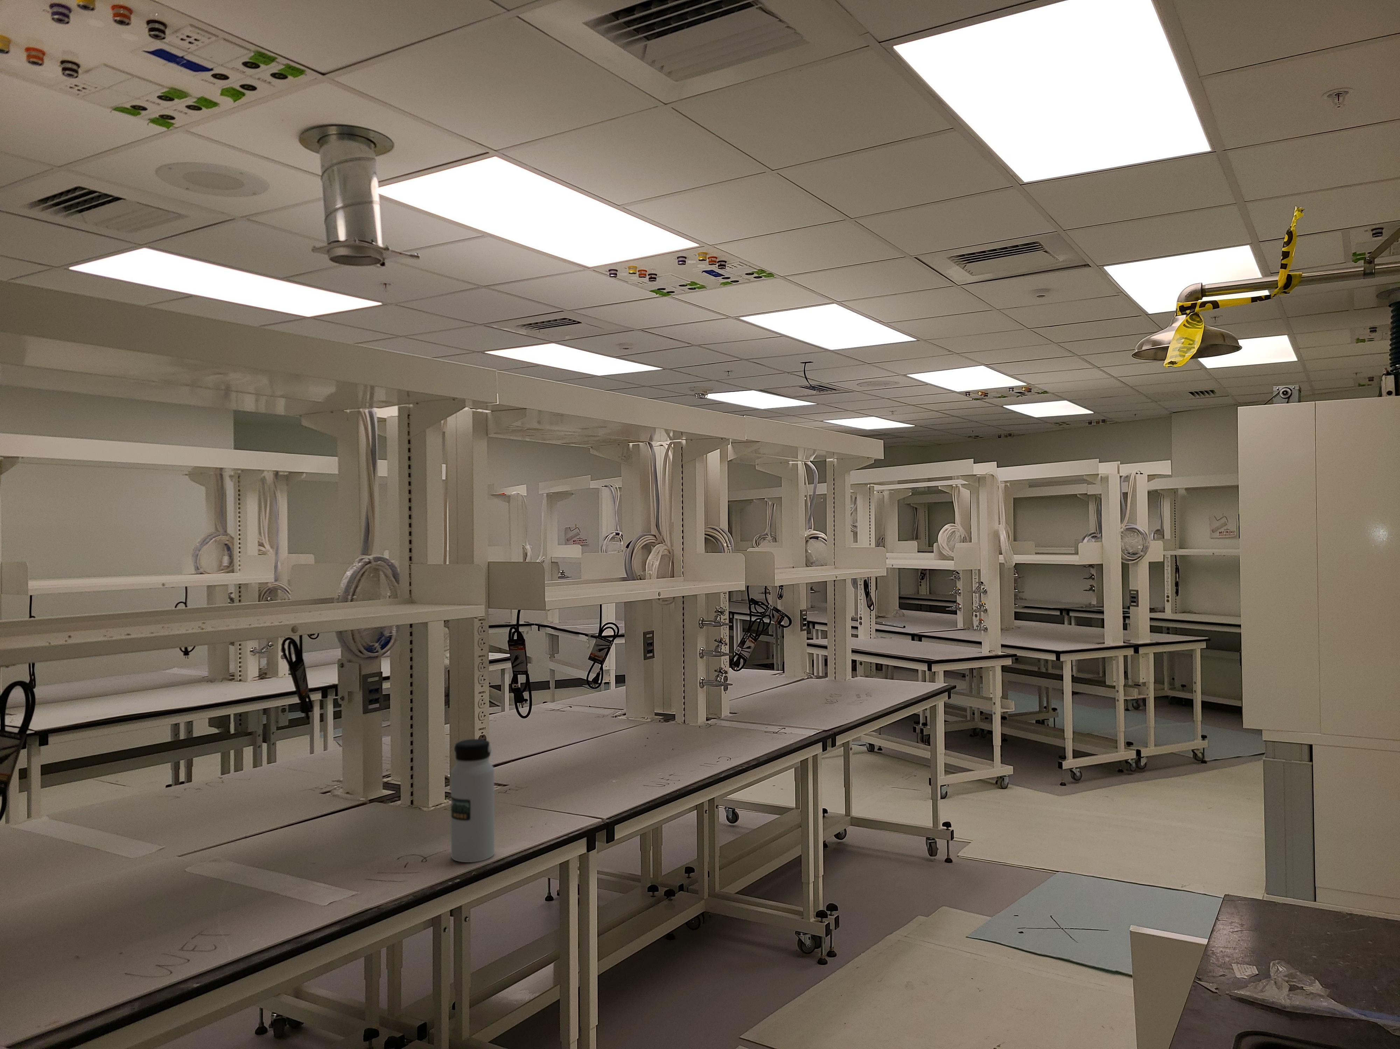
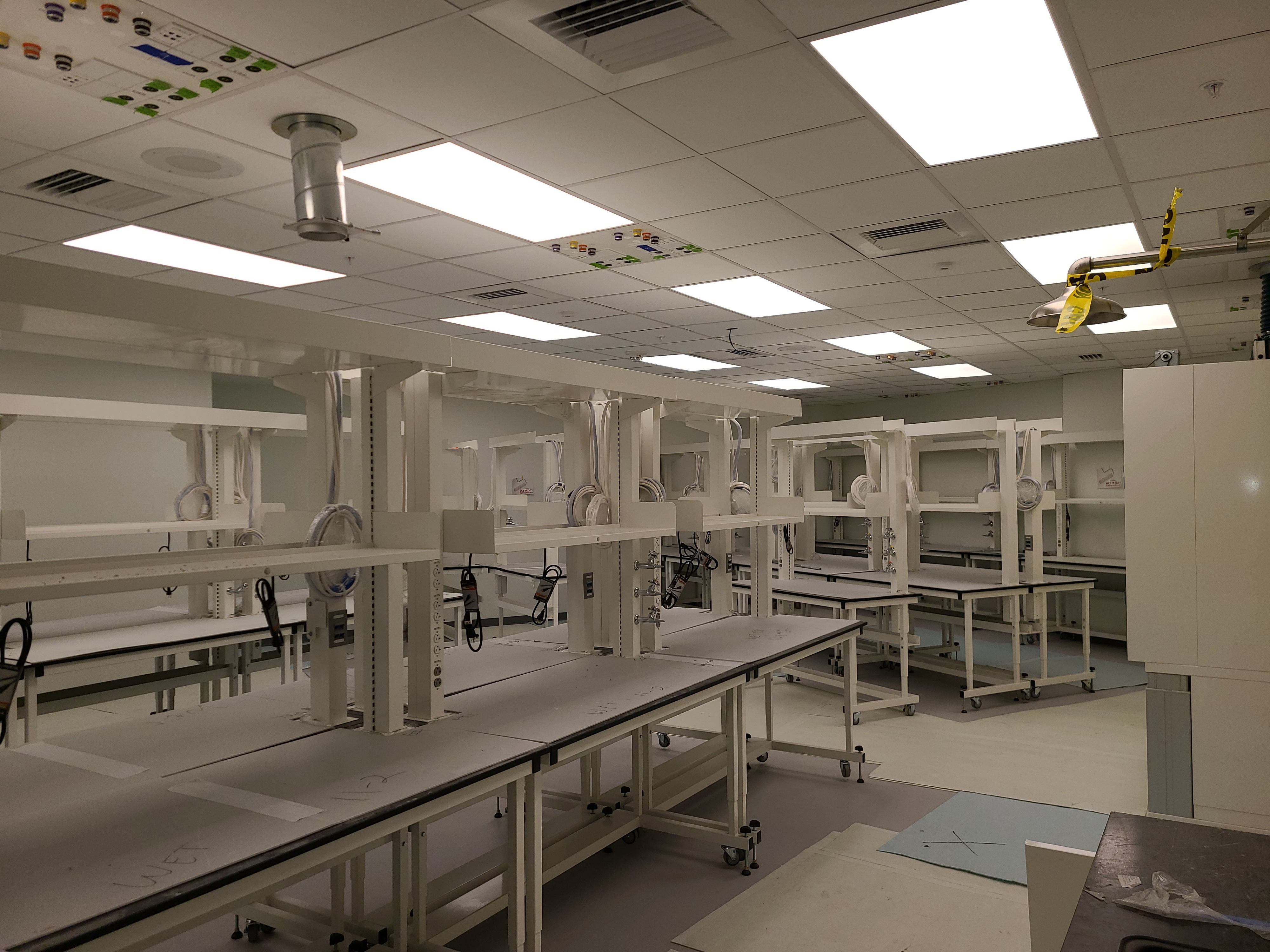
- water bottle (473, 798)
